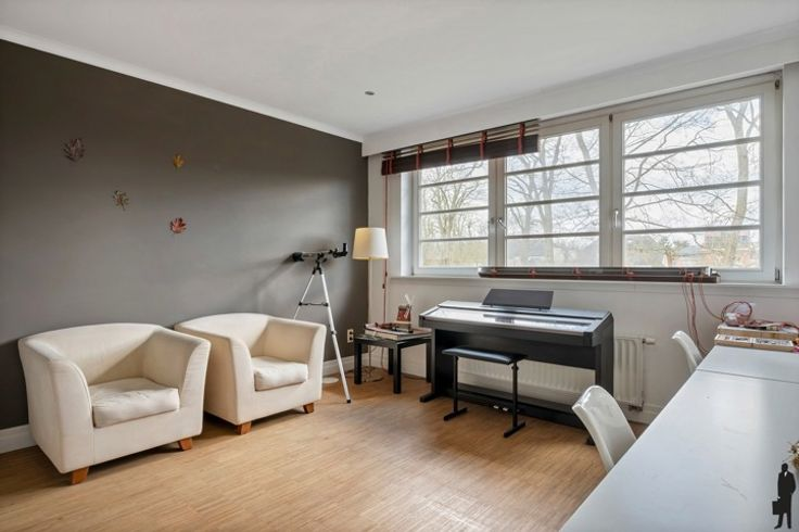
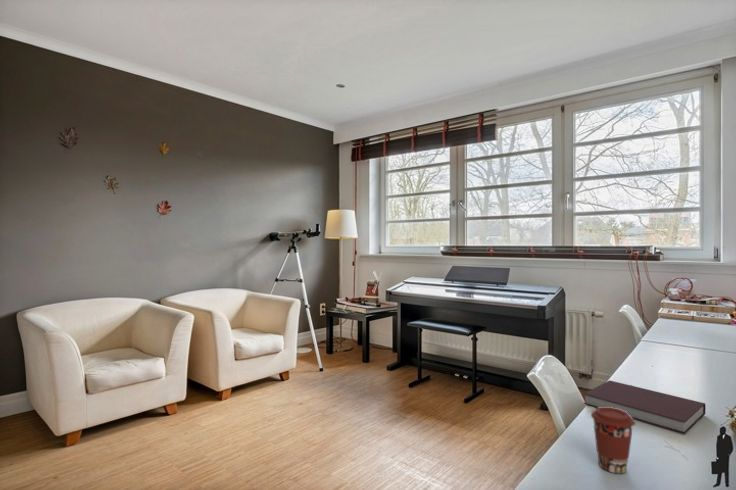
+ notebook (642, 403)
+ coffee cup (612, 439)
